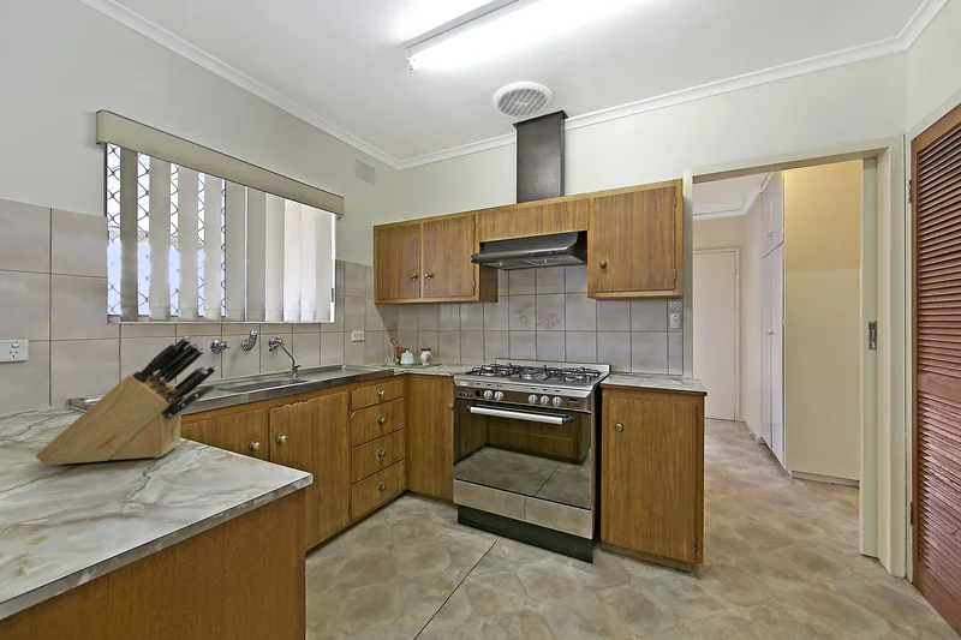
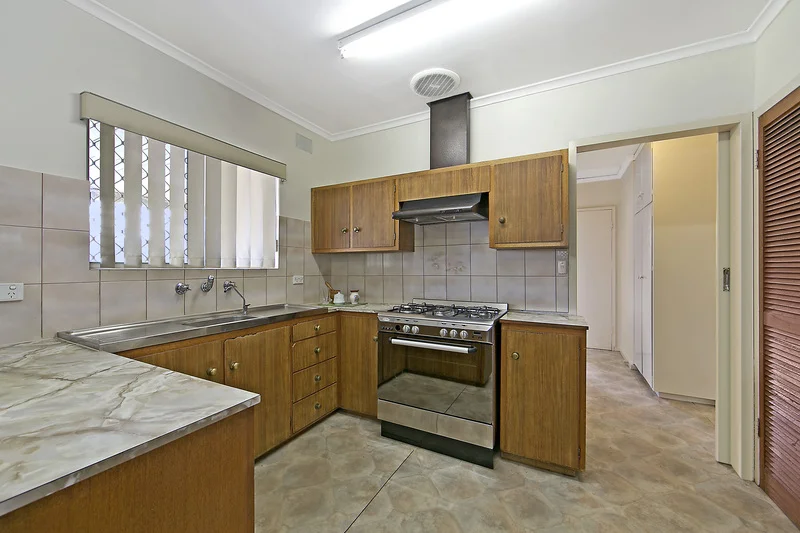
- knife block (135, 395)
